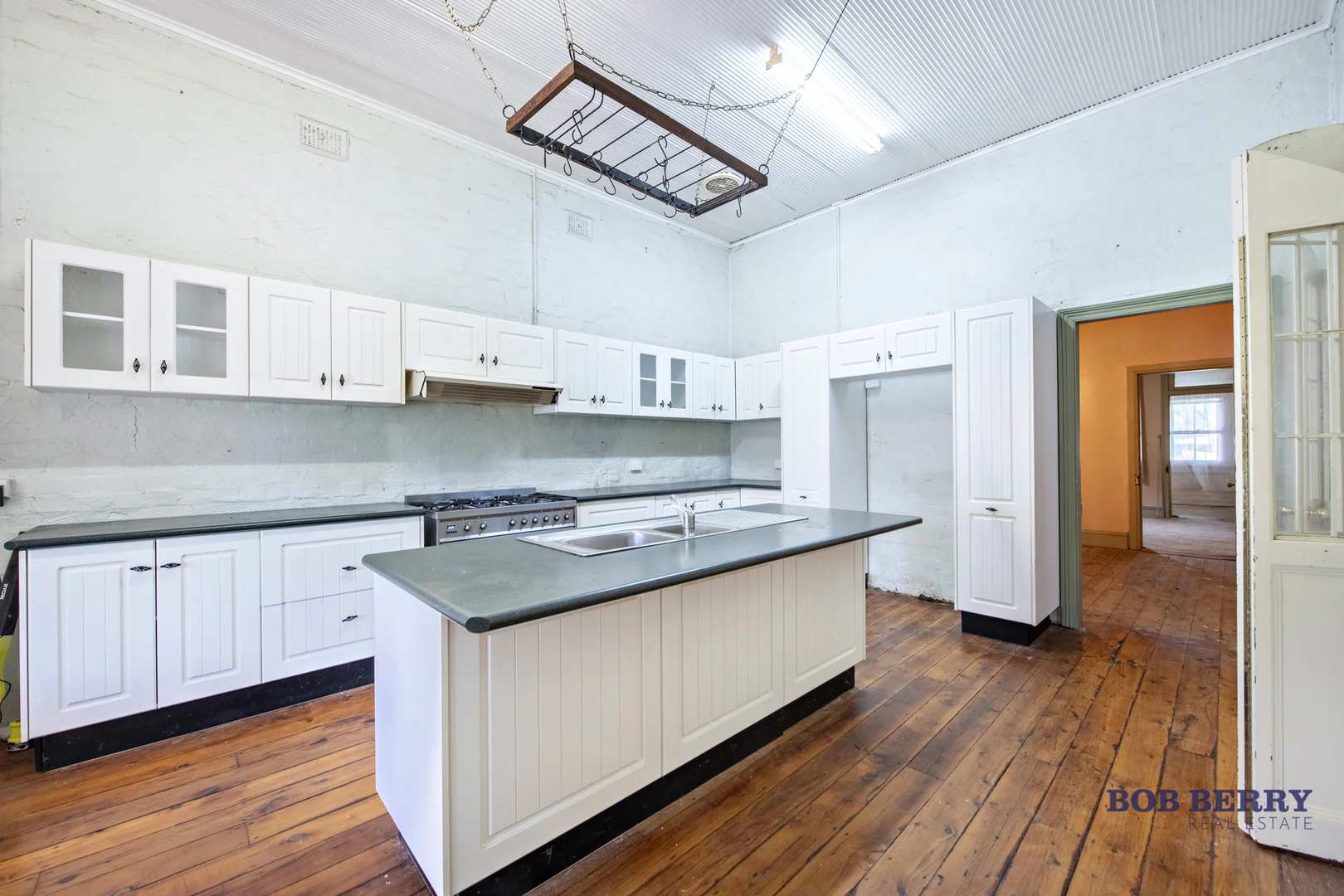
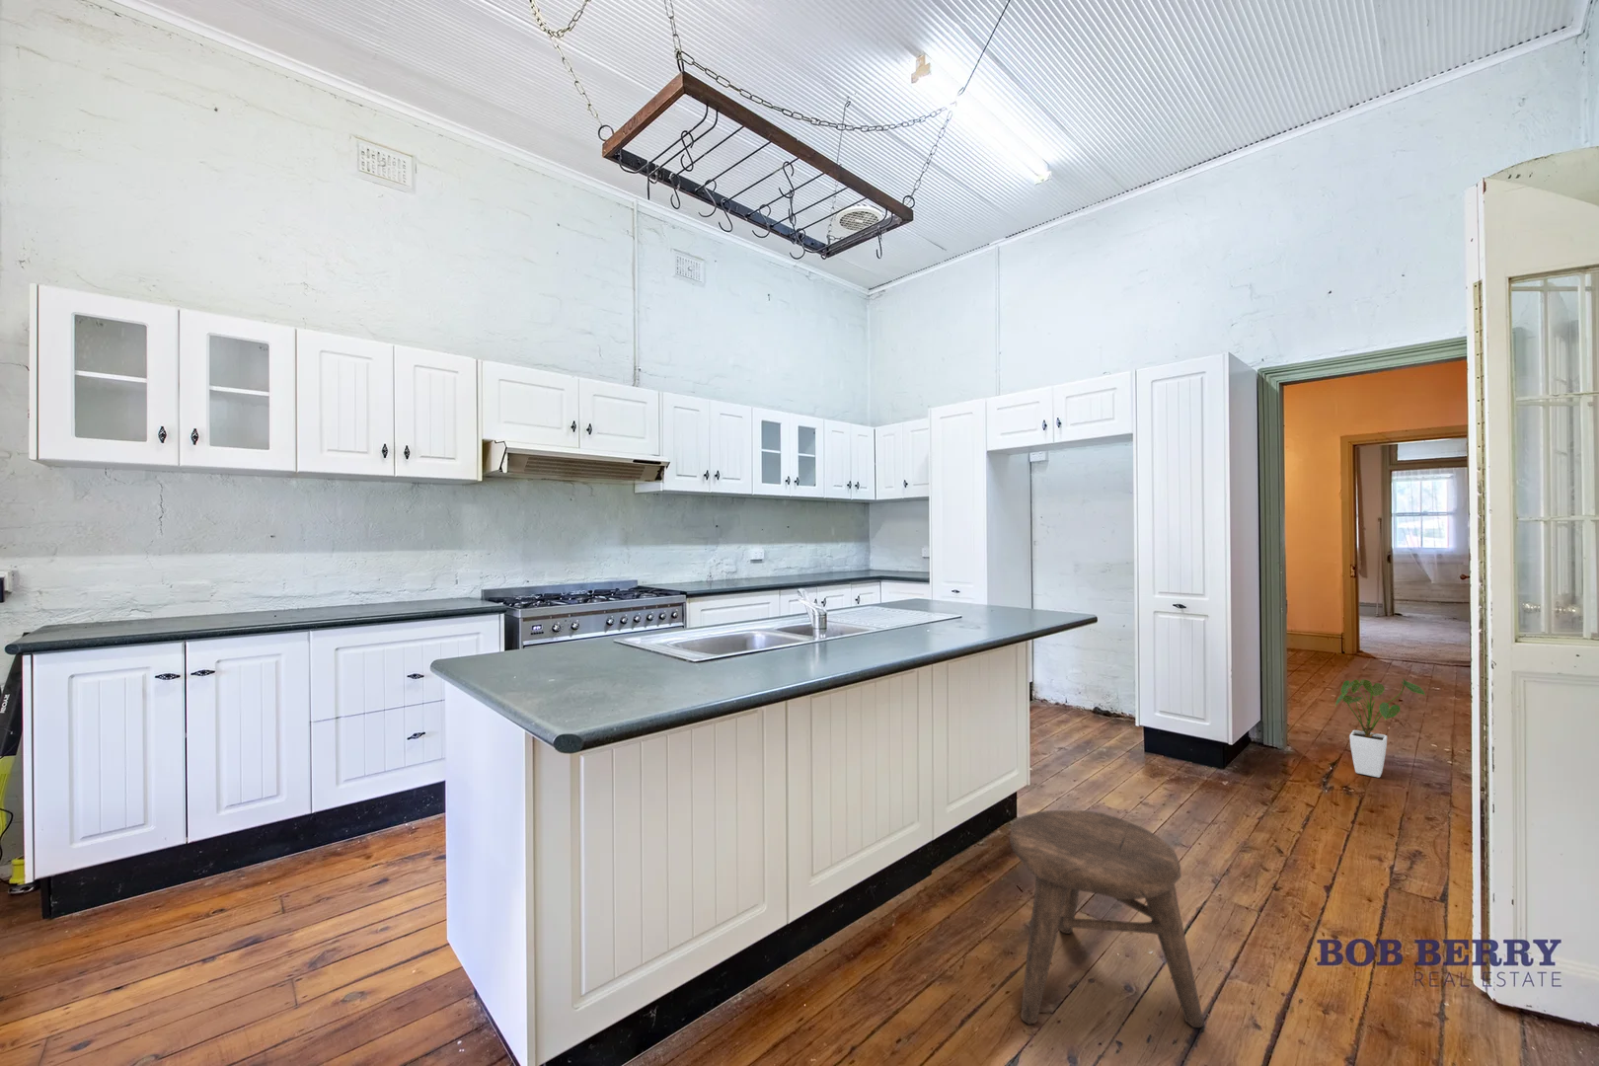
+ house plant (1375, 725)
+ stool (1099, 920)
